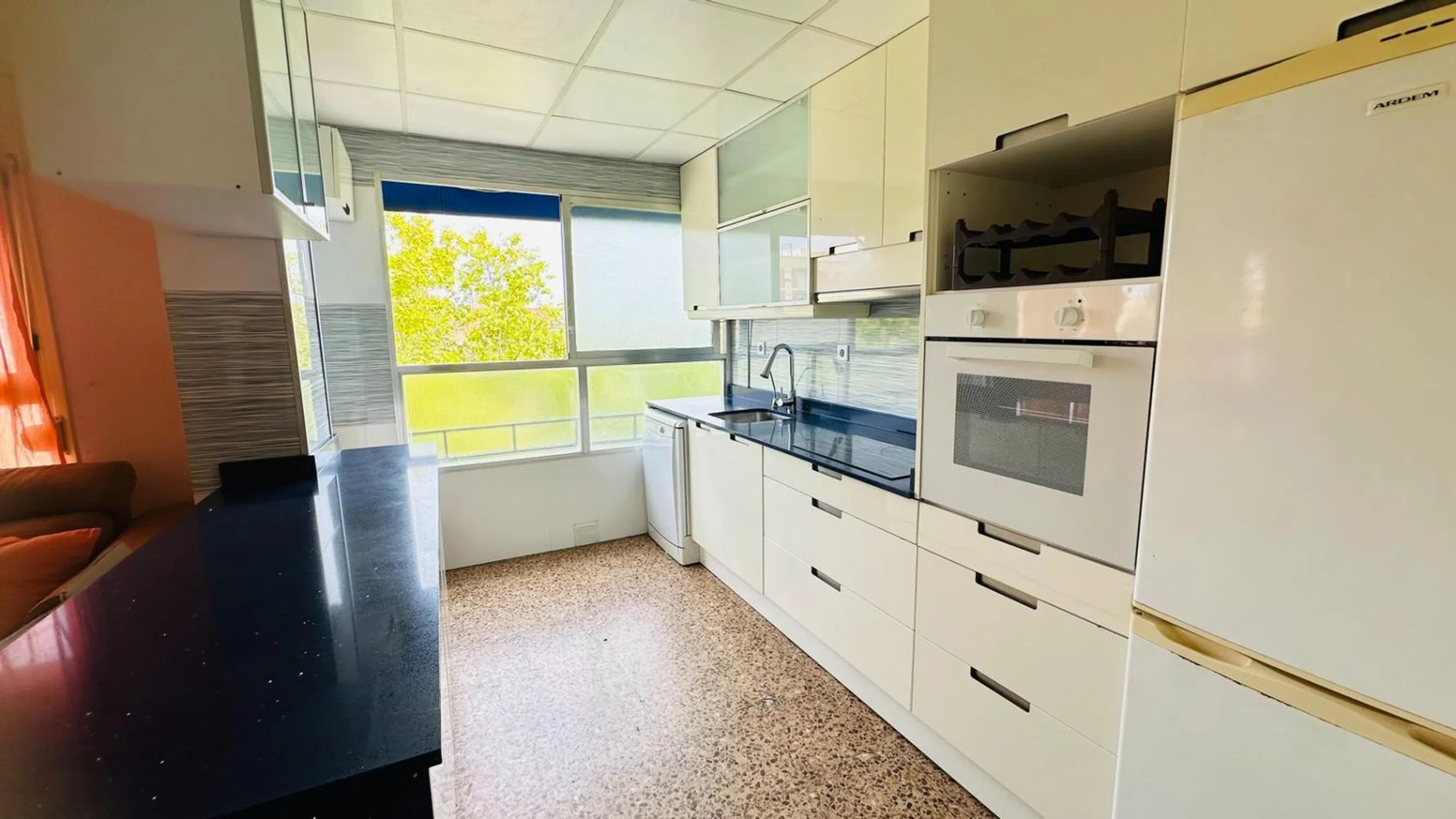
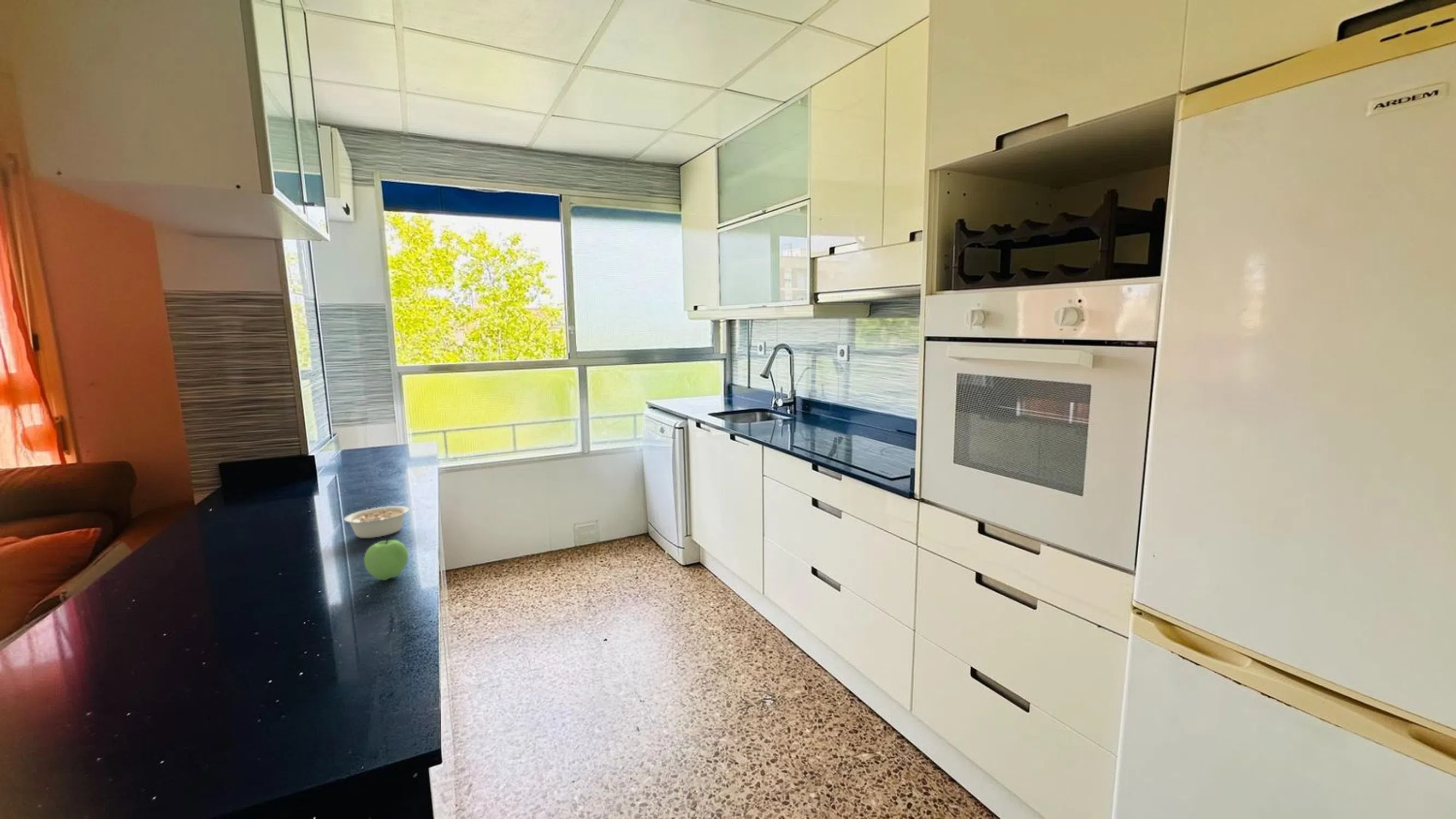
+ apple (386, 558)
+ legume (381, 520)
